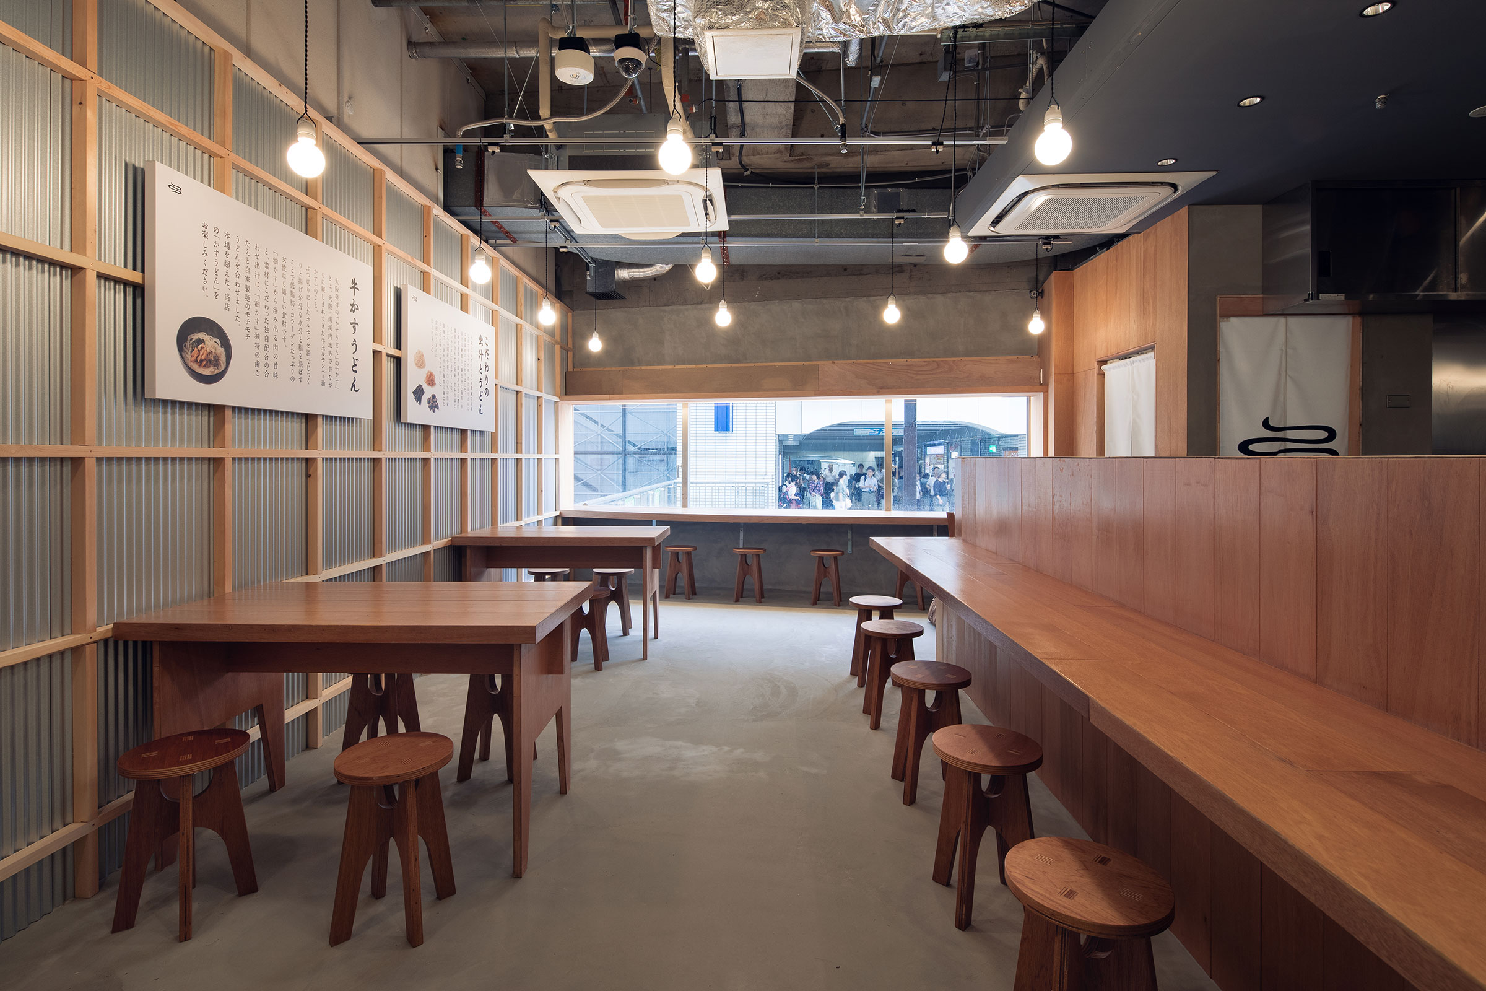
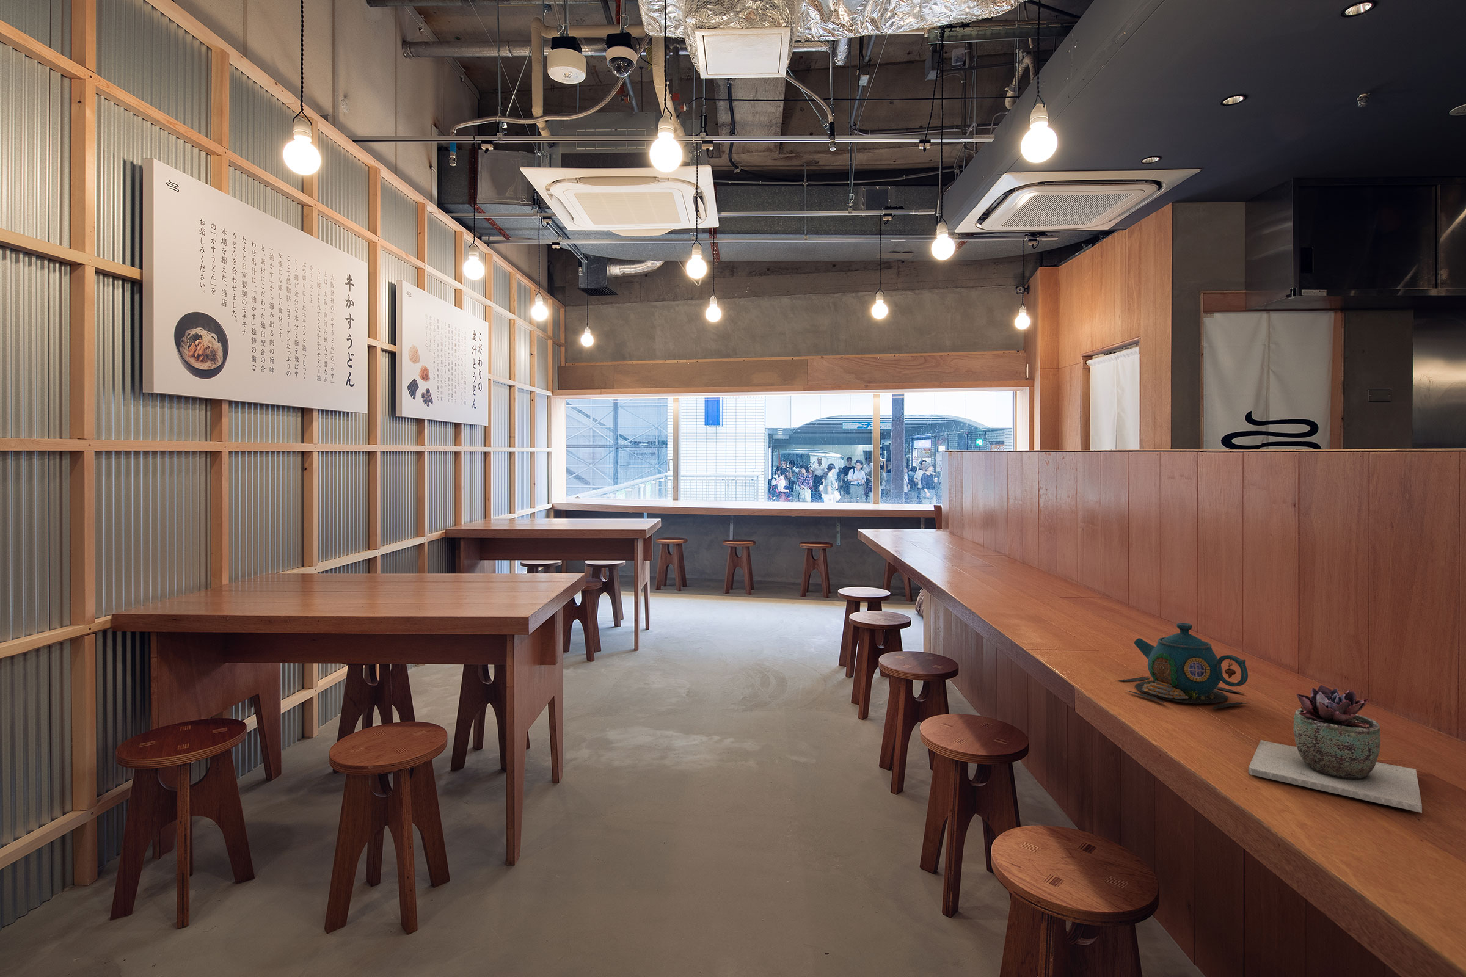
+ teapot (1183, 659)
+ succulent plant (1332, 731)
